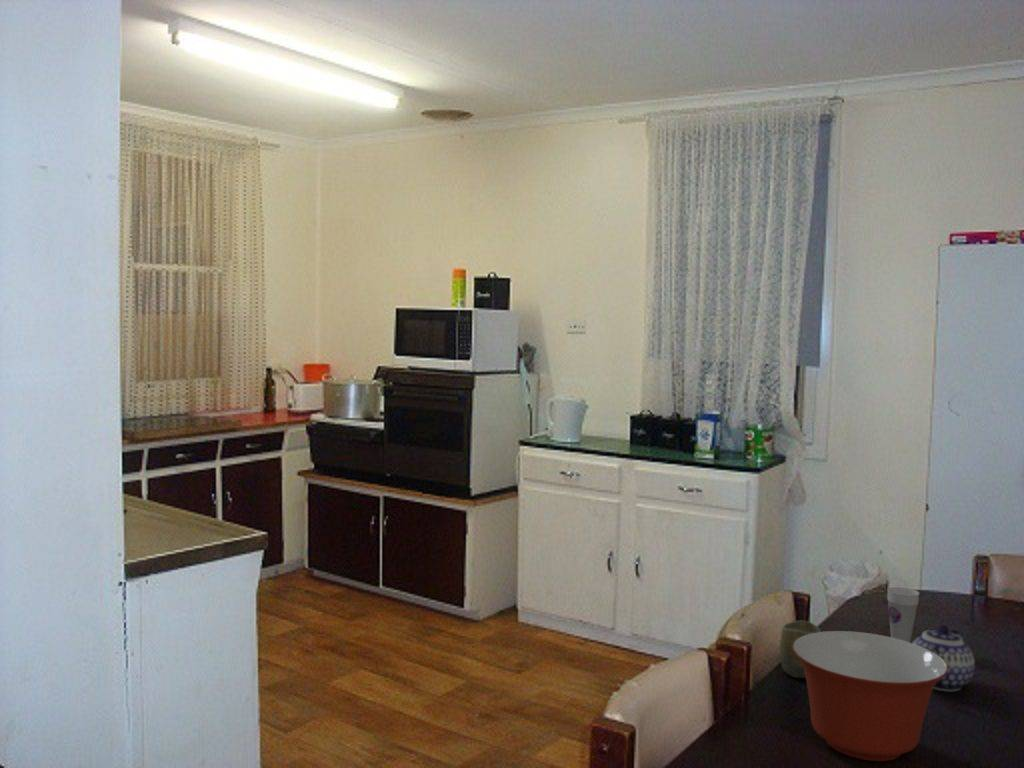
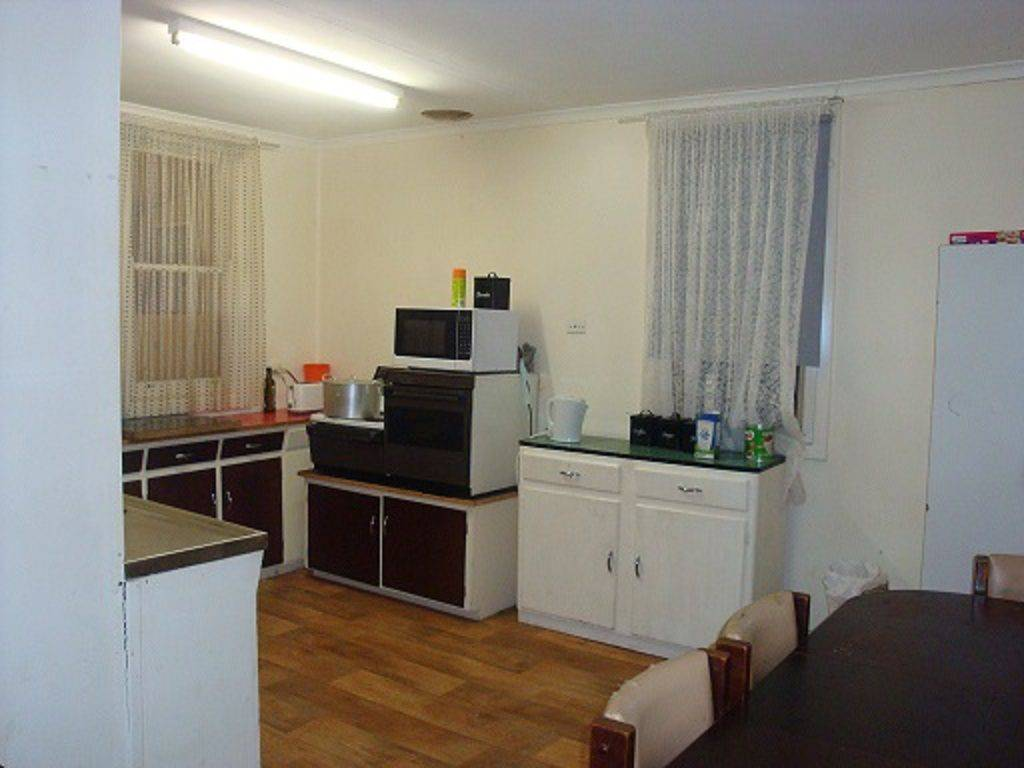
- mixing bowl (865, 699)
- teapot (941, 655)
- cup (795, 654)
- cup (901, 616)
